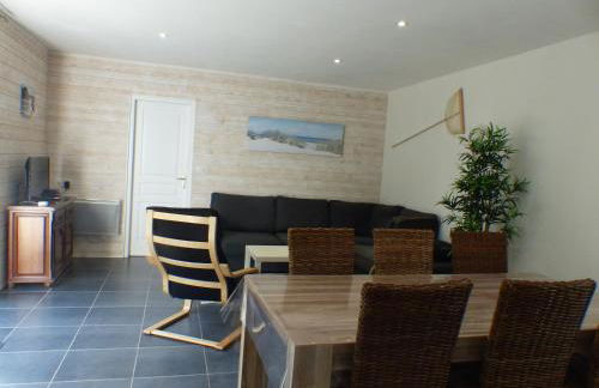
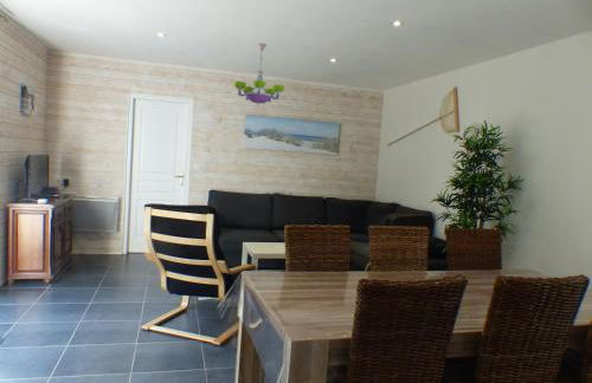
+ chandelier (259, 74)
